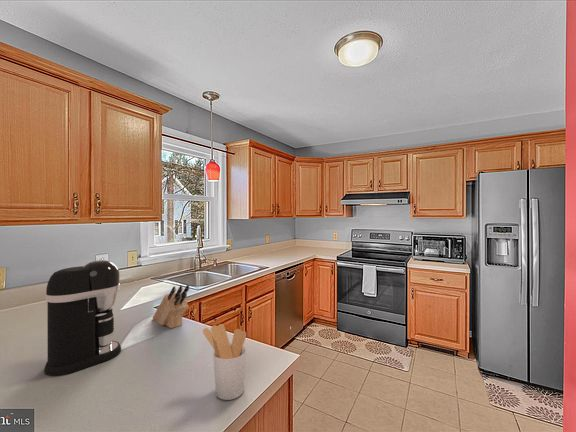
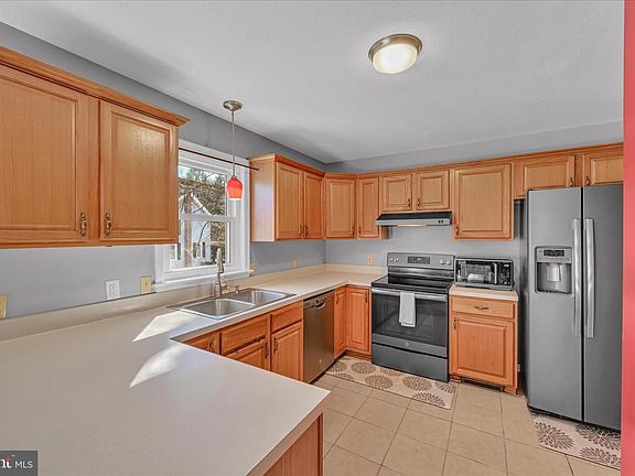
- utensil holder (224, 358)
- knife block (171, 302)
- coffee maker (85, 310)
